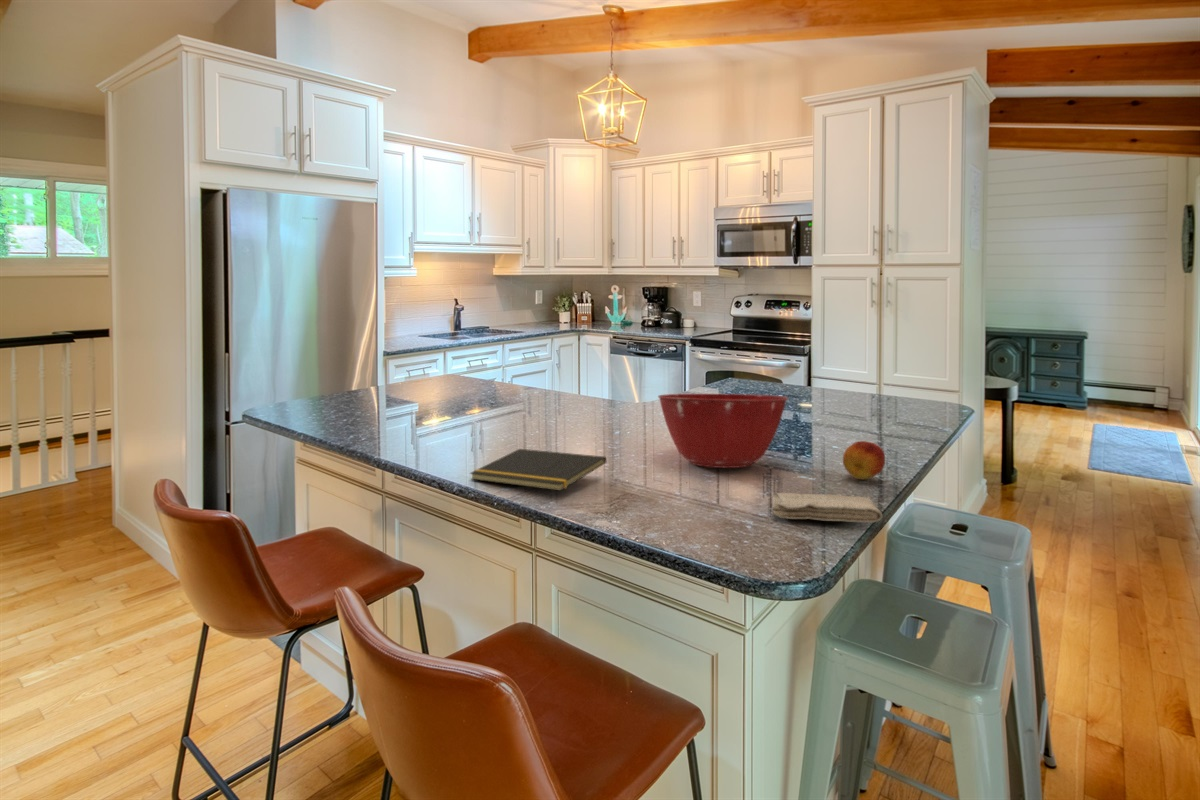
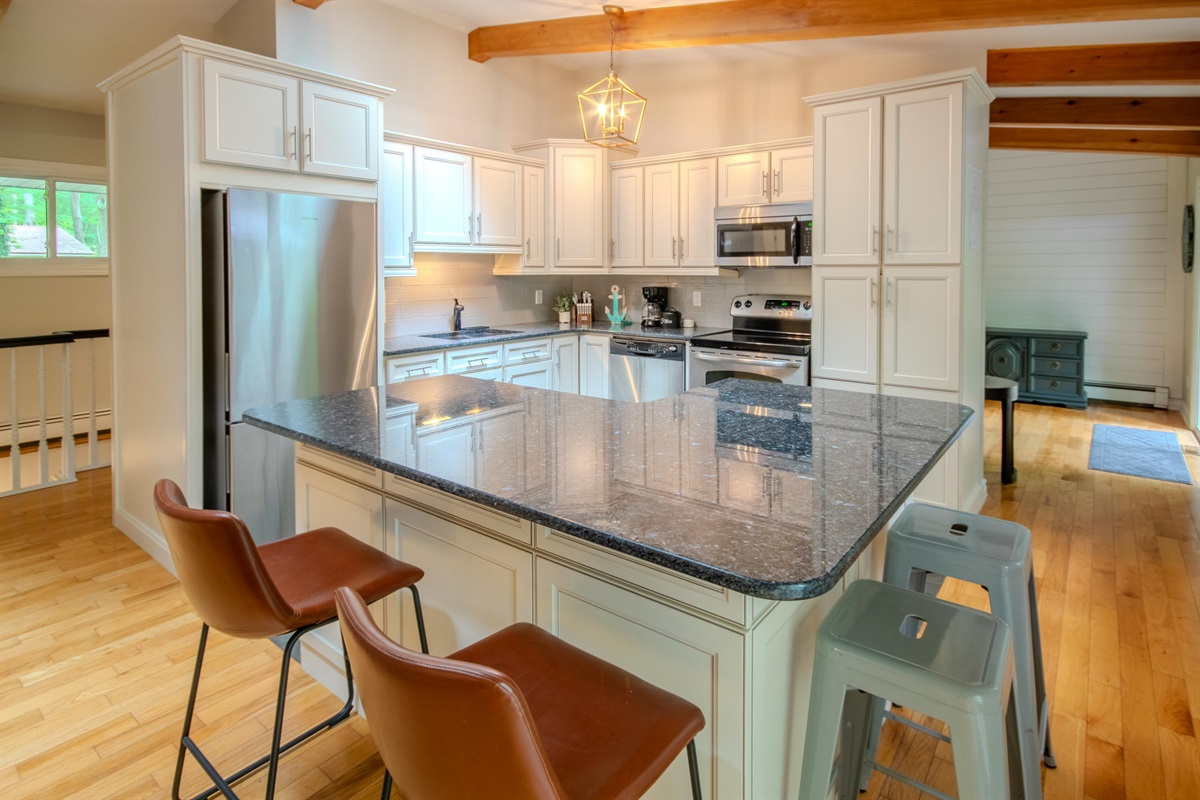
- fruit (863, 460)
- mixing bowl (721, 429)
- washcloth (823, 506)
- notepad (538, 467)
